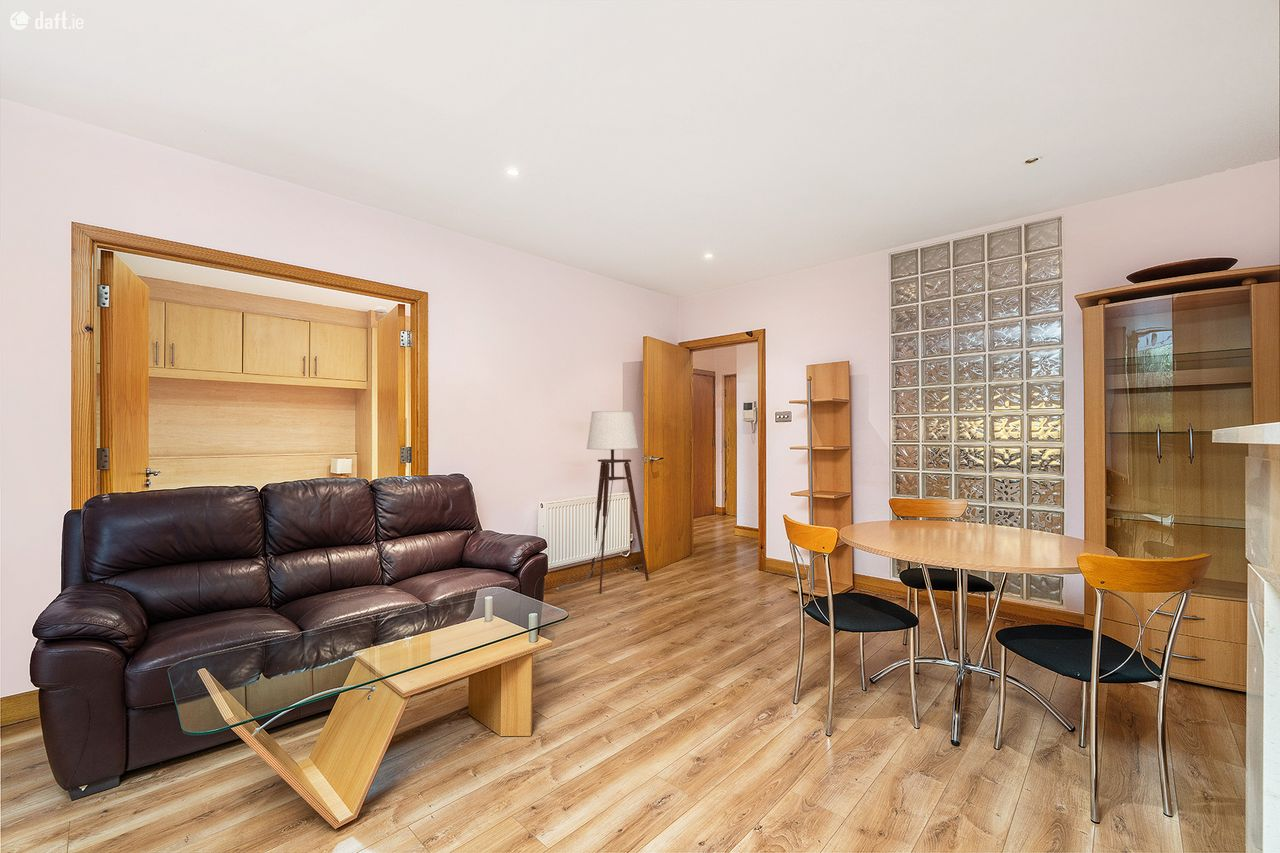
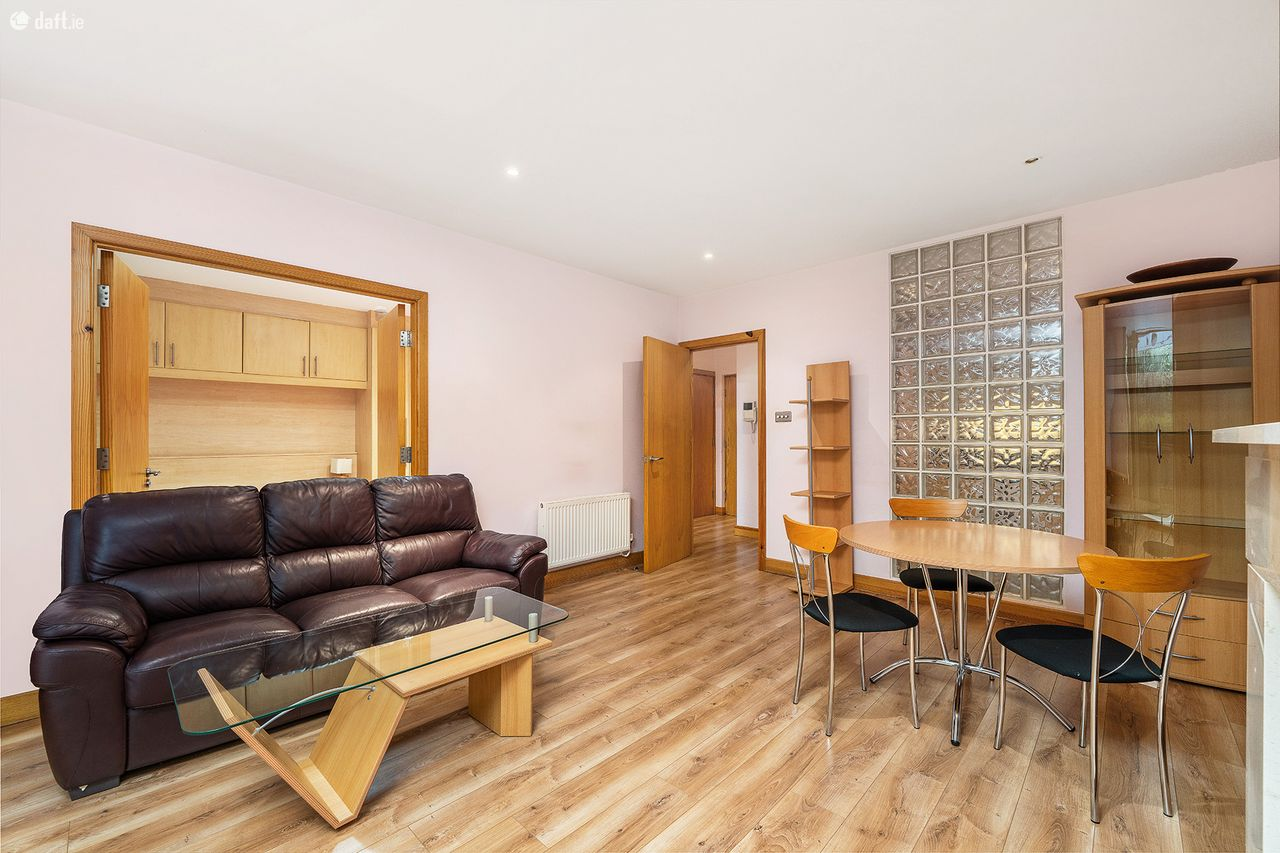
- floor lamp (601, 497)
